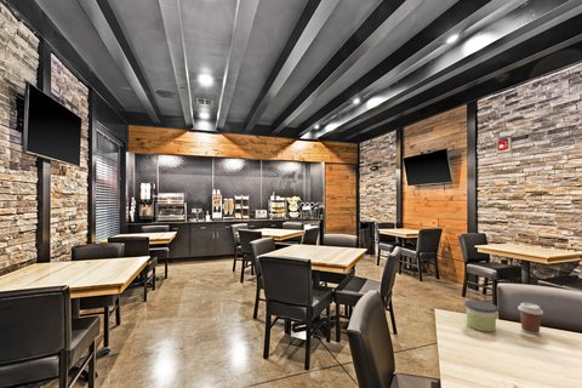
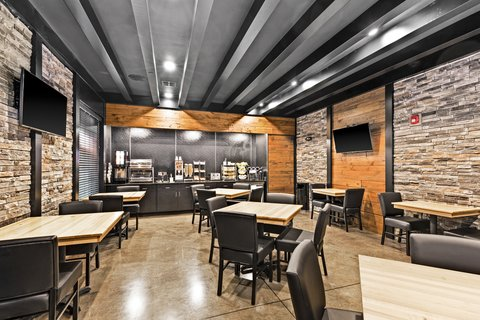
- candle (480, 315)
- coffee cup (530, 318)
